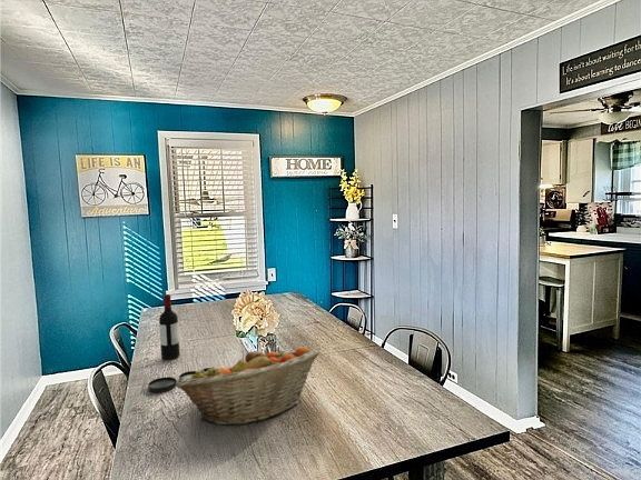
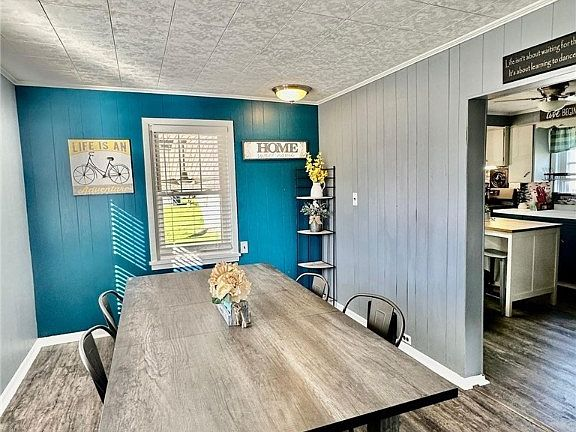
- plate (184, 379)
- fruit basket (252, 377)
- wine bottle (168, 326)
